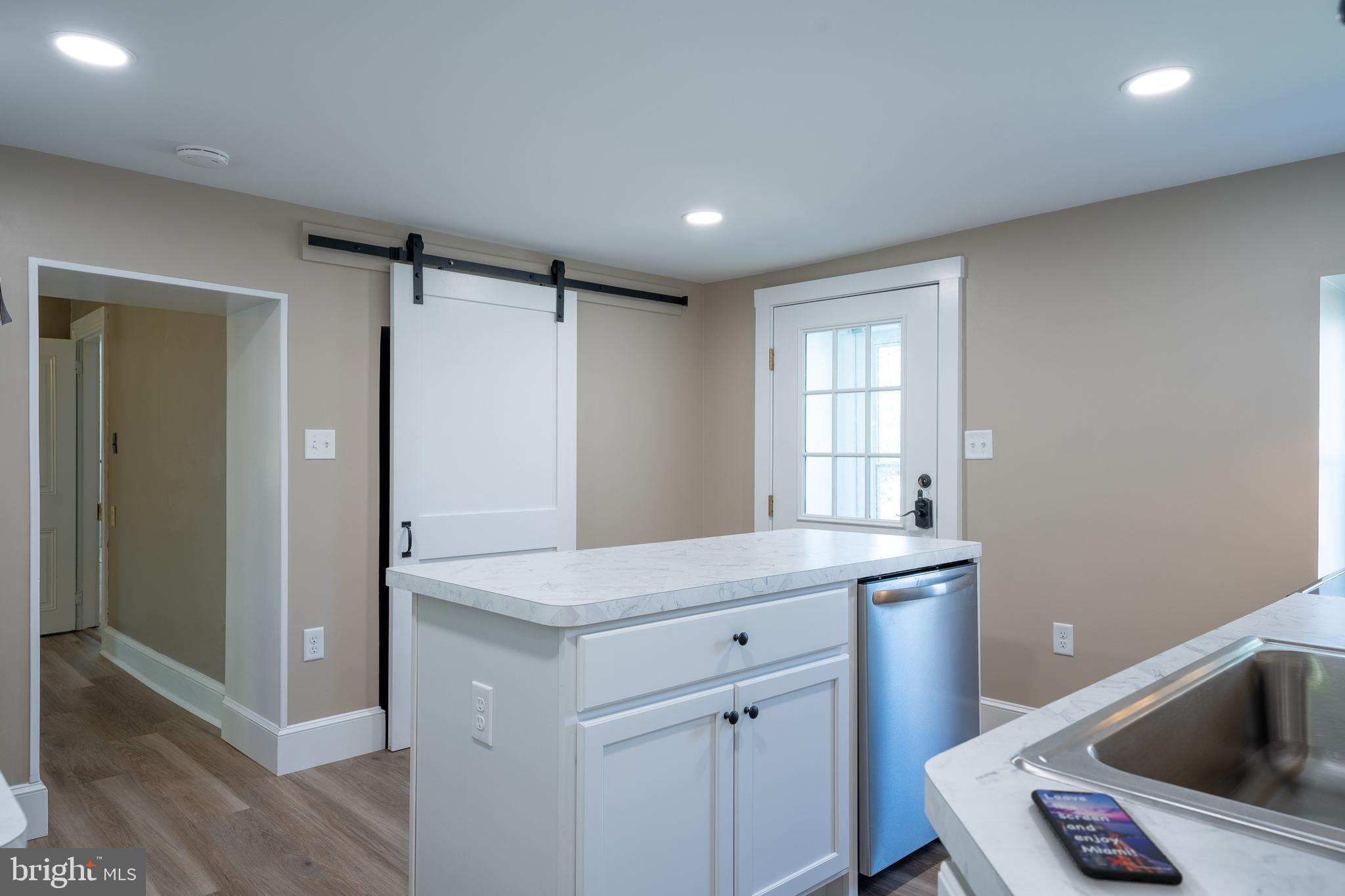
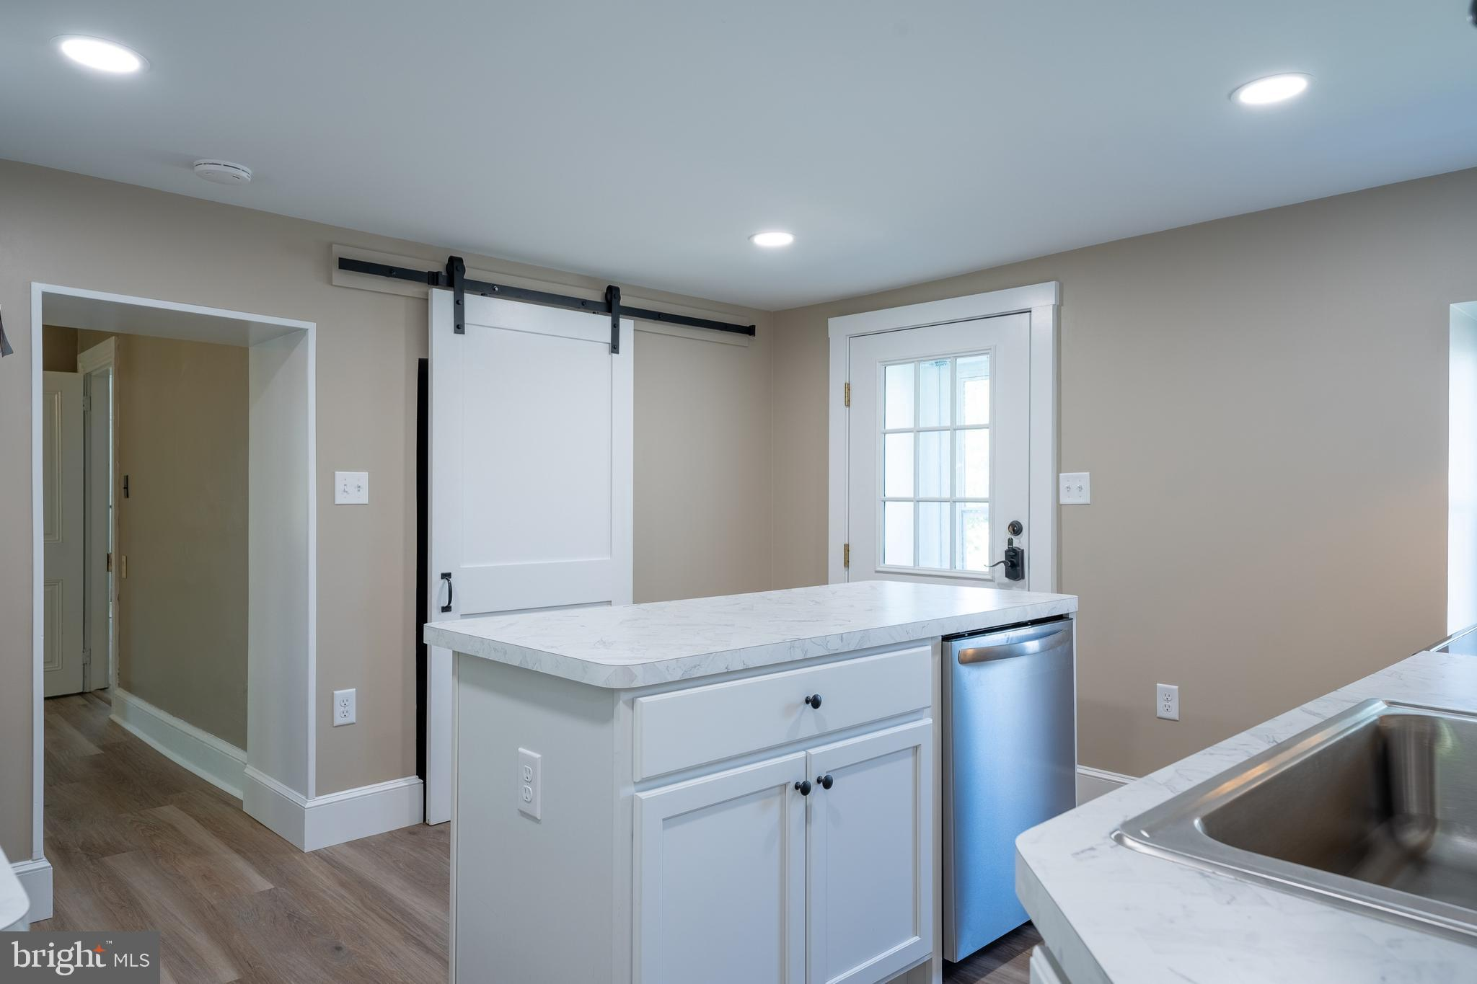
- smartphone (1099, 832)
